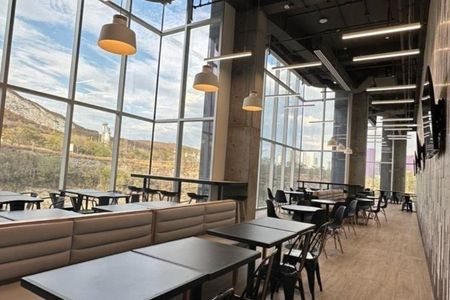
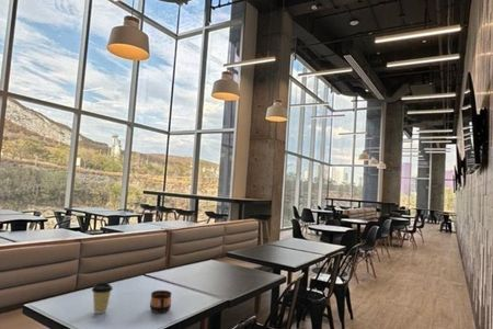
+ coffee cup (101, 297)
+ cup (160, 302)
